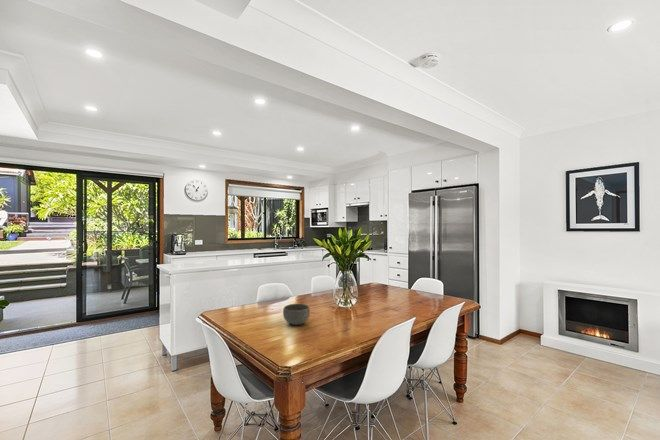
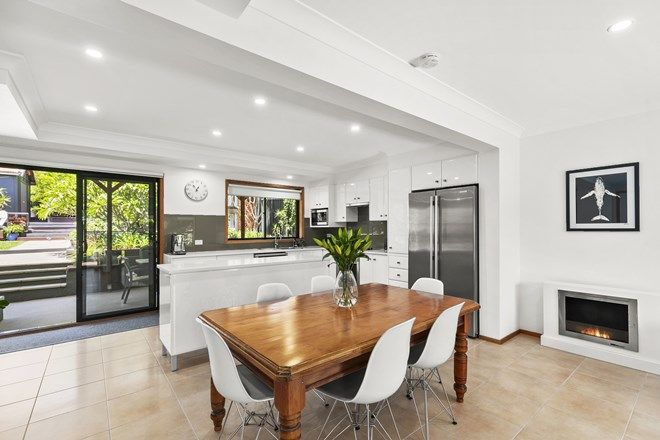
- bowl (296, 315)
